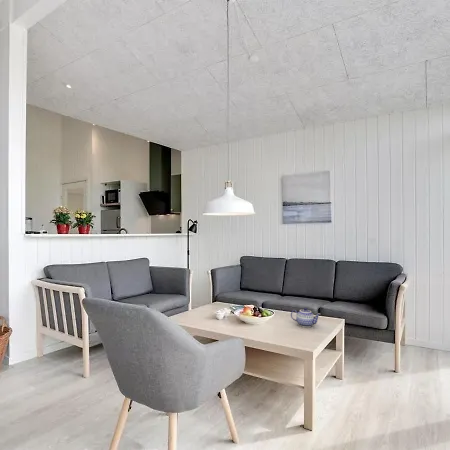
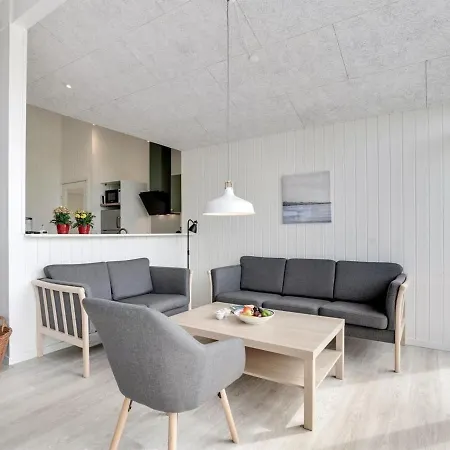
- teapot (305, 316)
